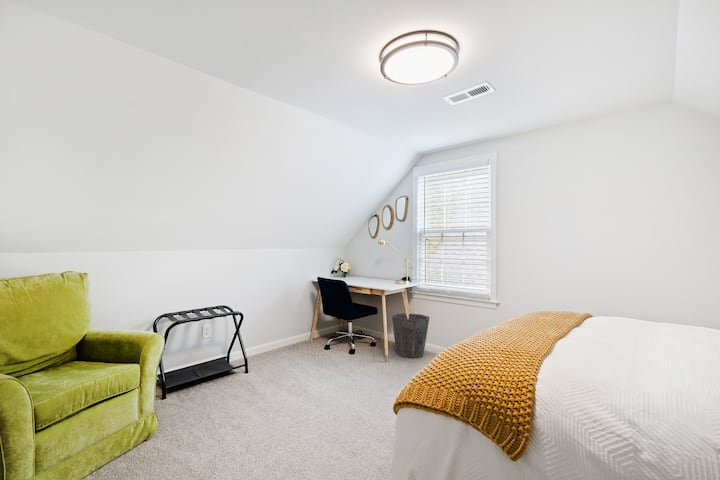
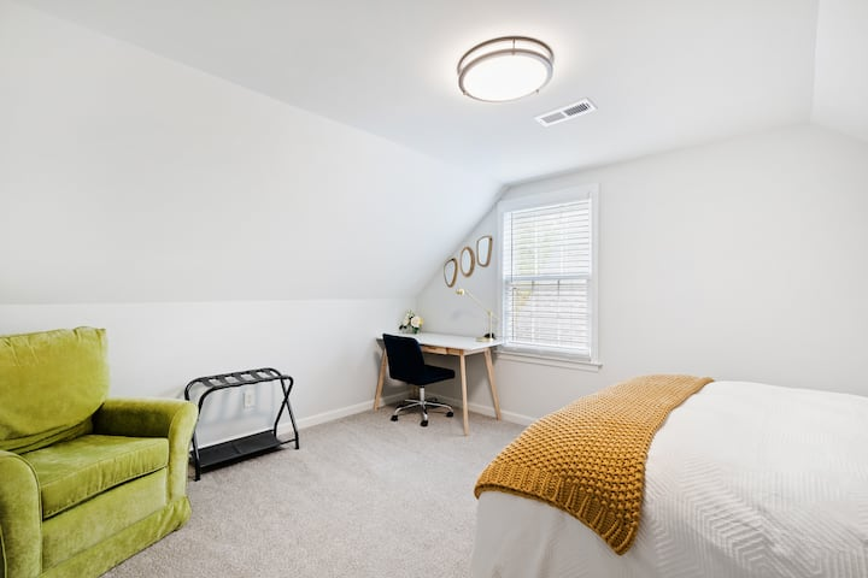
- waste bin (410, 334)
